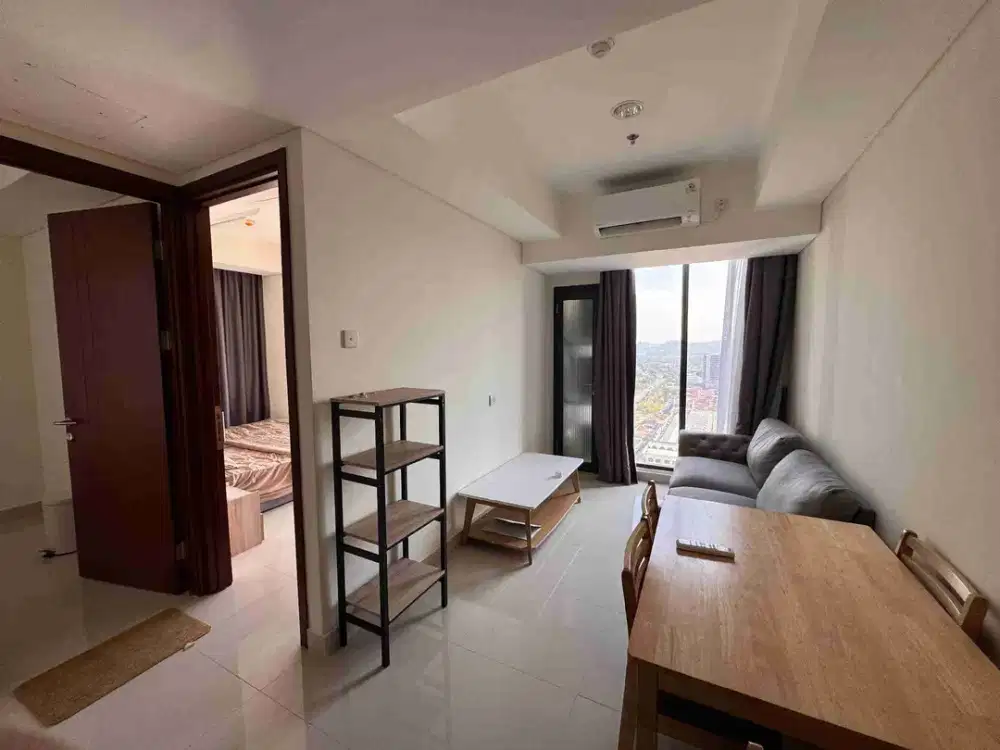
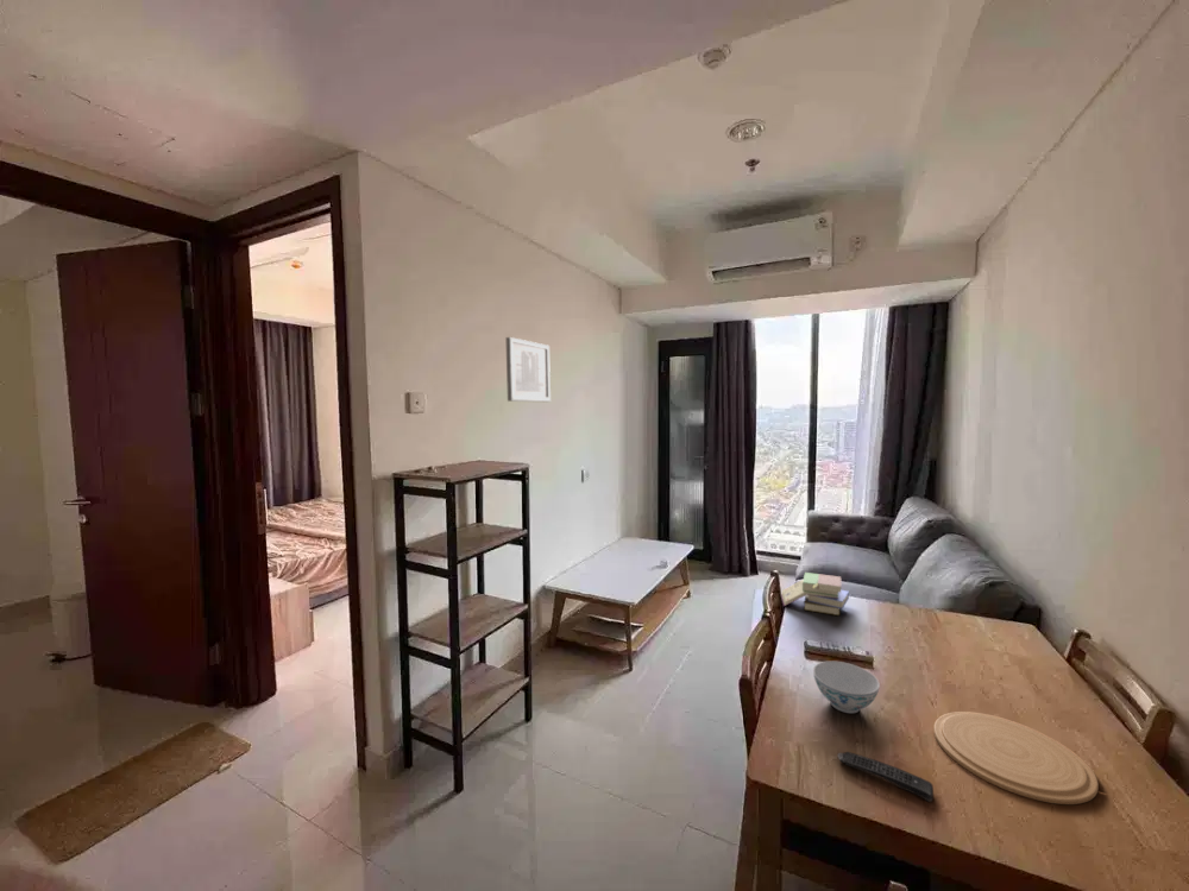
+ book (812, 590)
+ chinaware (844, 690)
+ remote control (882, 772)
+ wall art (529, 371)
+ plate (1008, 751)
